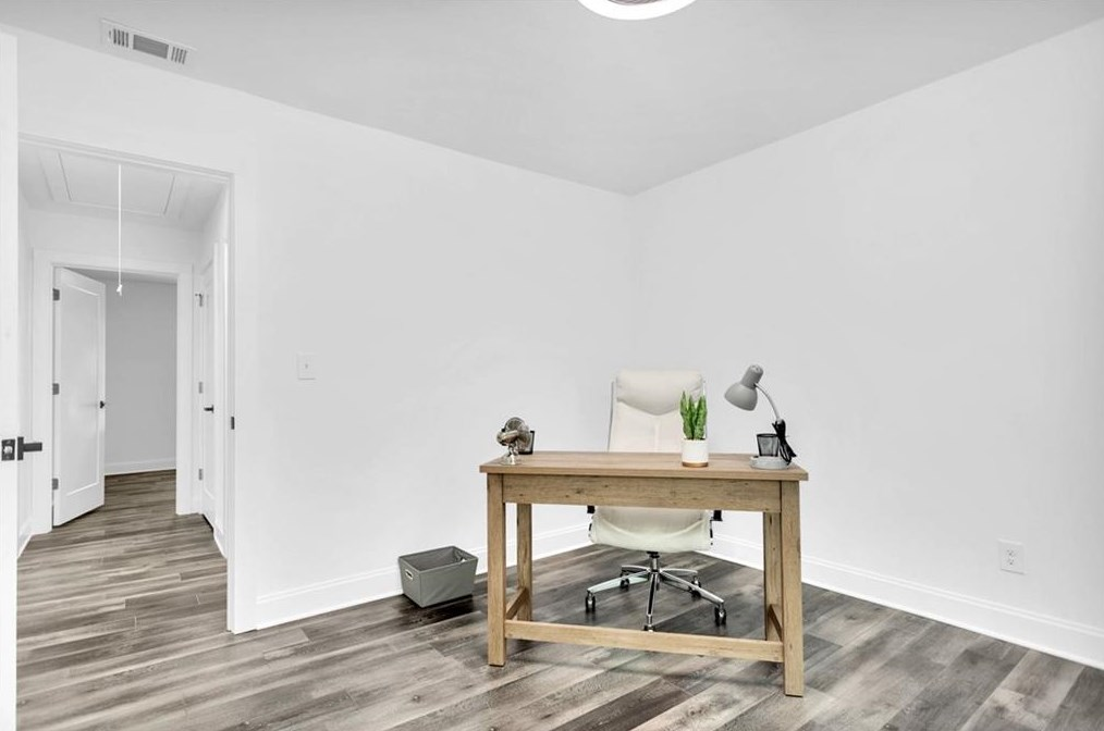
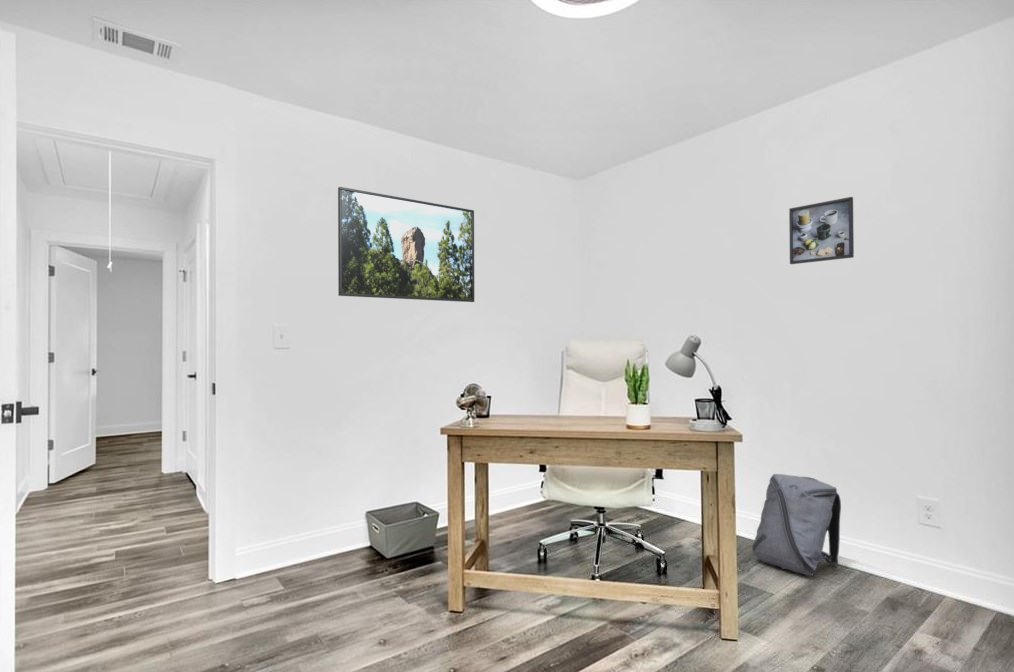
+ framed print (820, 232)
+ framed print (411, 249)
+ backpack (797, 520)
